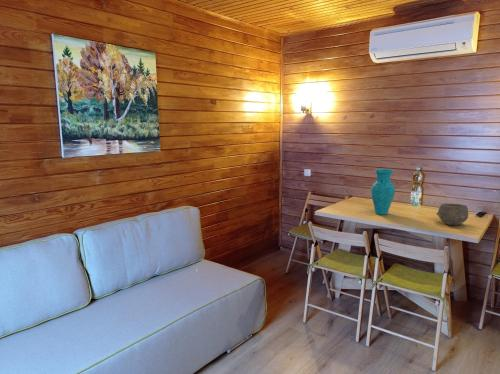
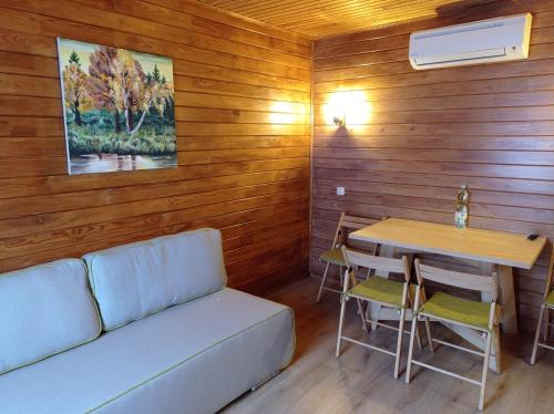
- vase (382, 191)
- bowl (453, 214)
